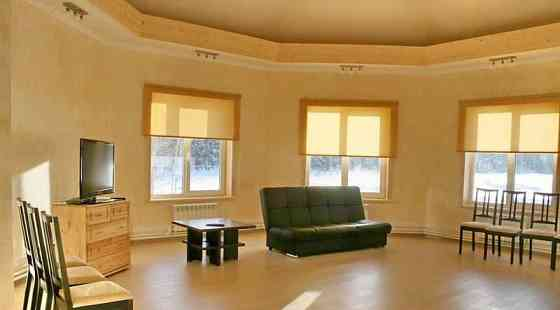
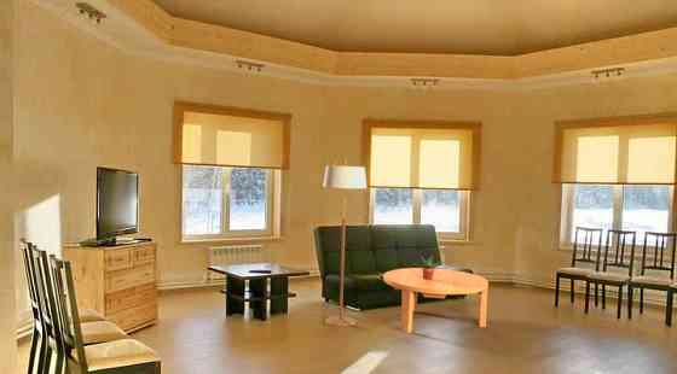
+ floor lamp (342, 240)
+ coffee table (434, 297)
+ potted plant (428, 265)
